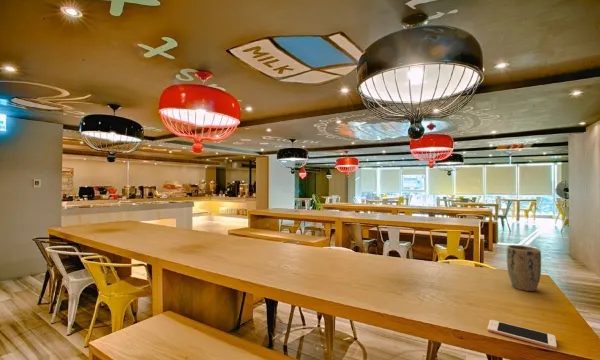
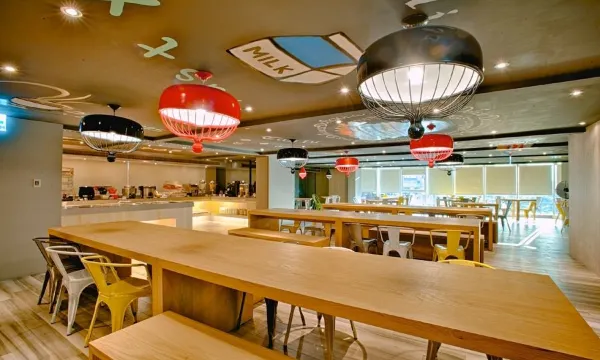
- plant pot (523, 267)
- cell phone (520, 333)
